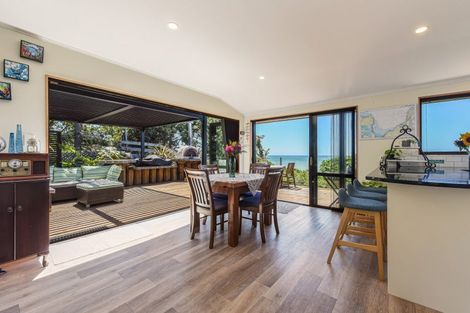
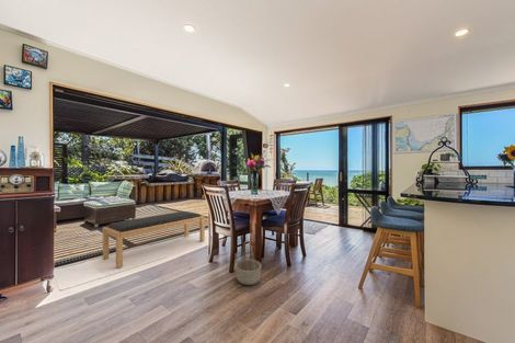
+ bench (159, 229)
+ basket (248, 260)
